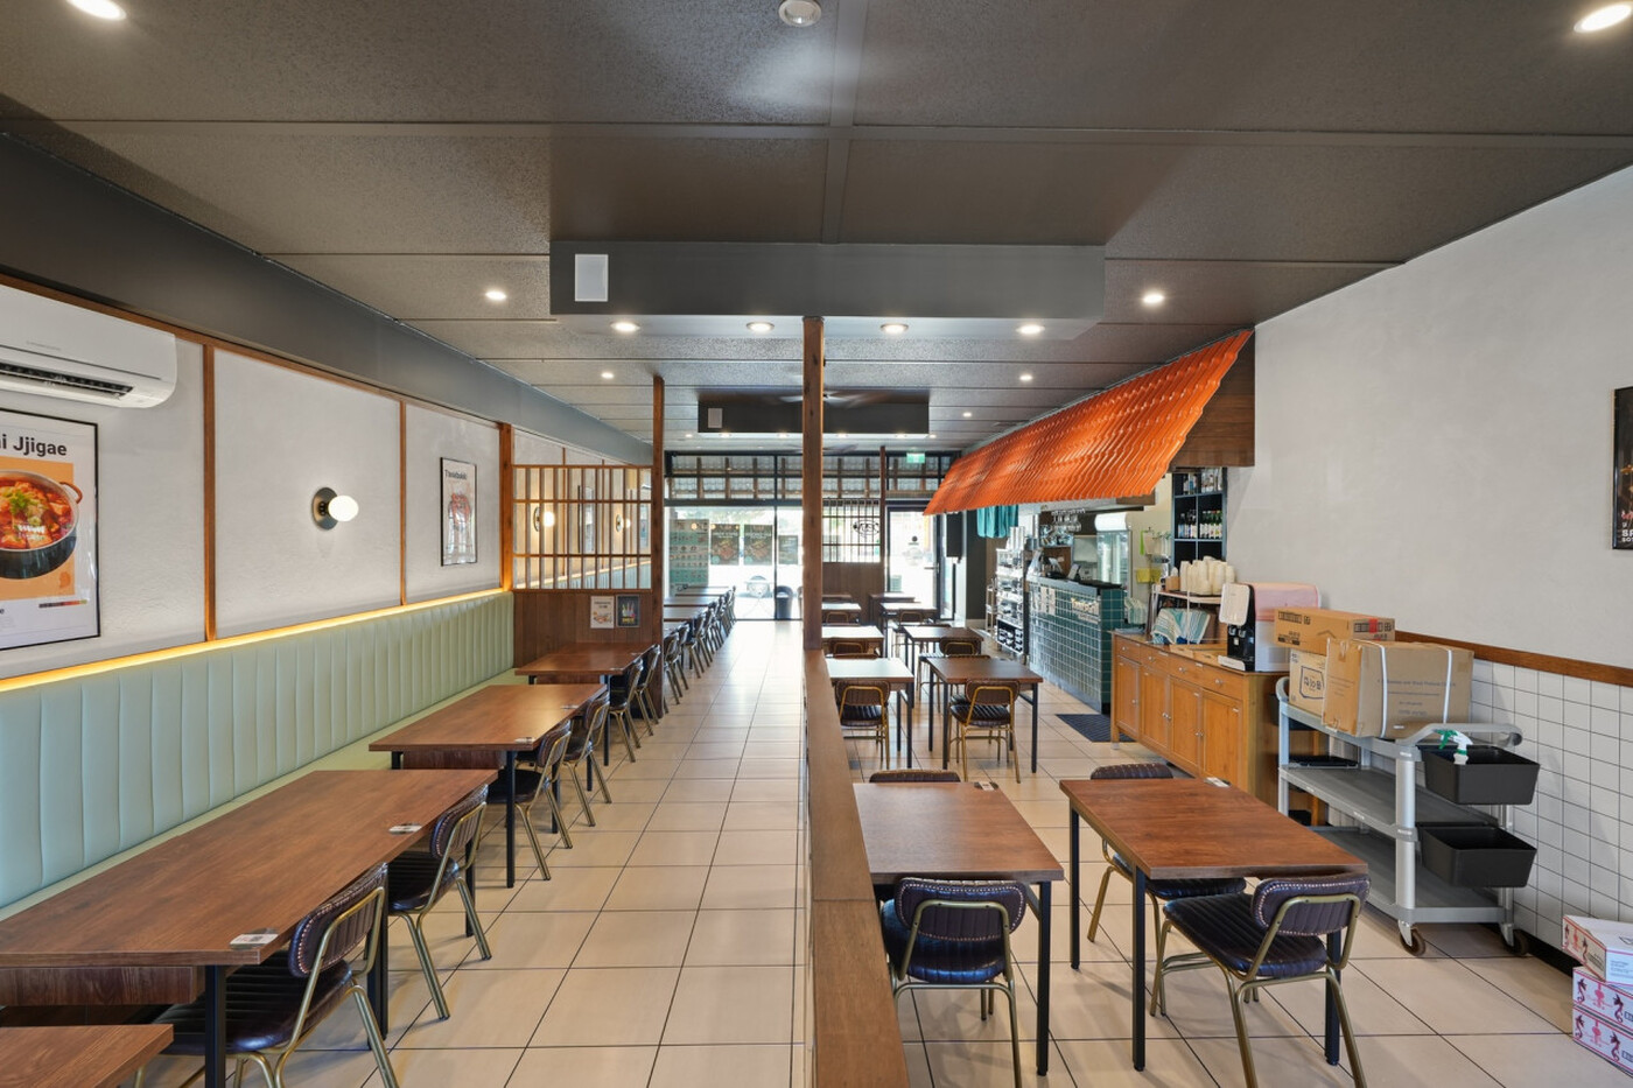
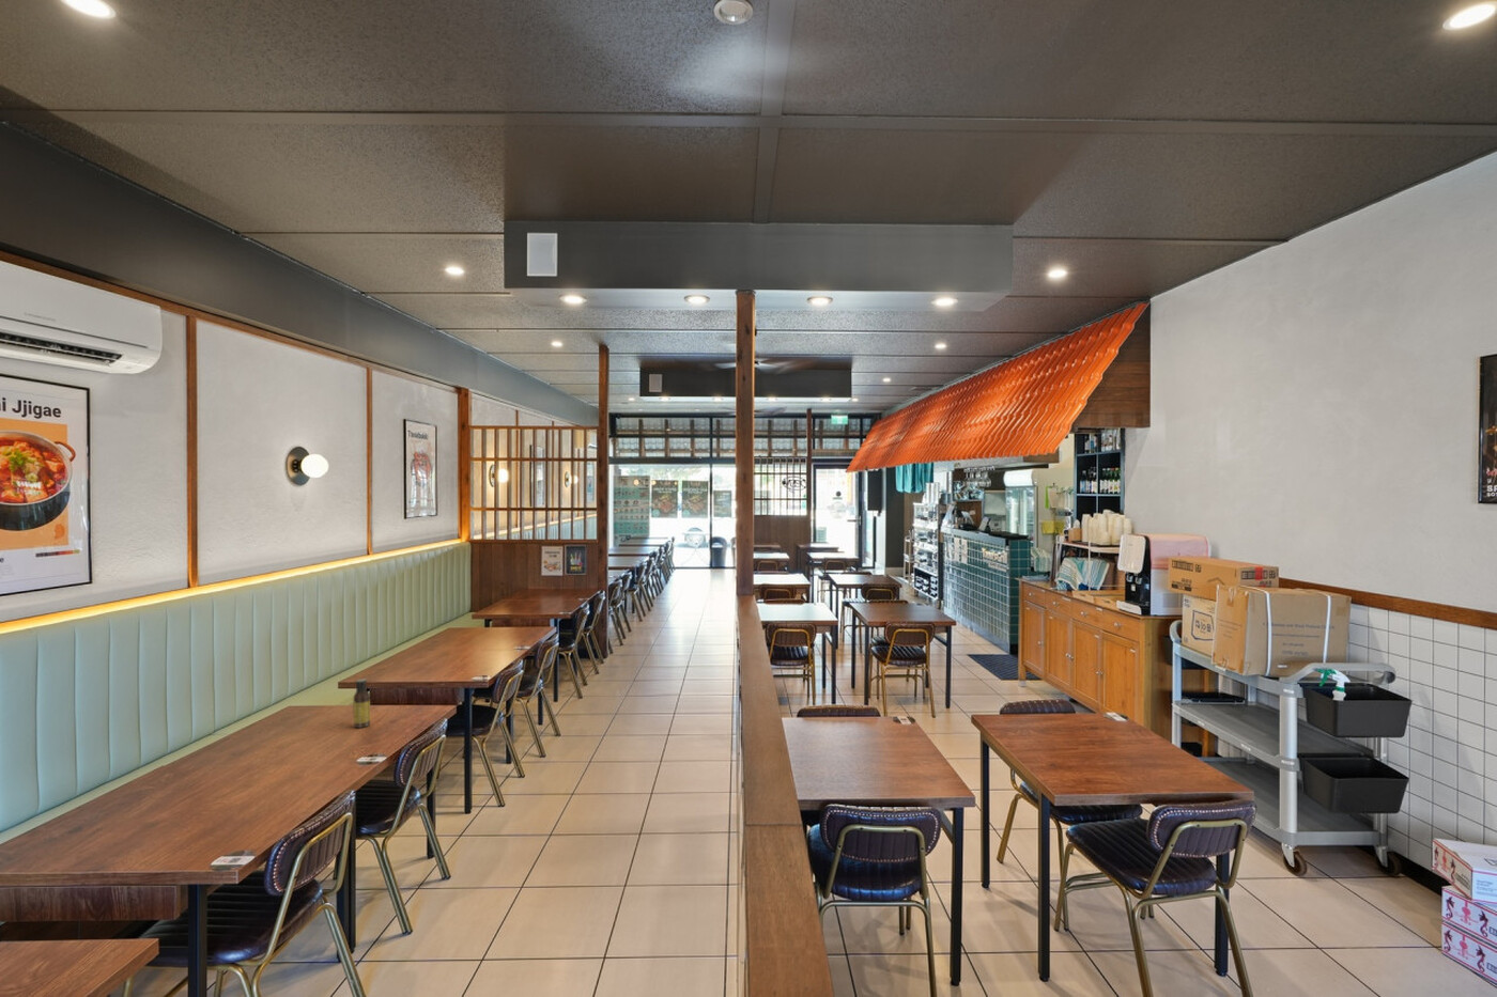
+ sauce bottle (362, 702)
